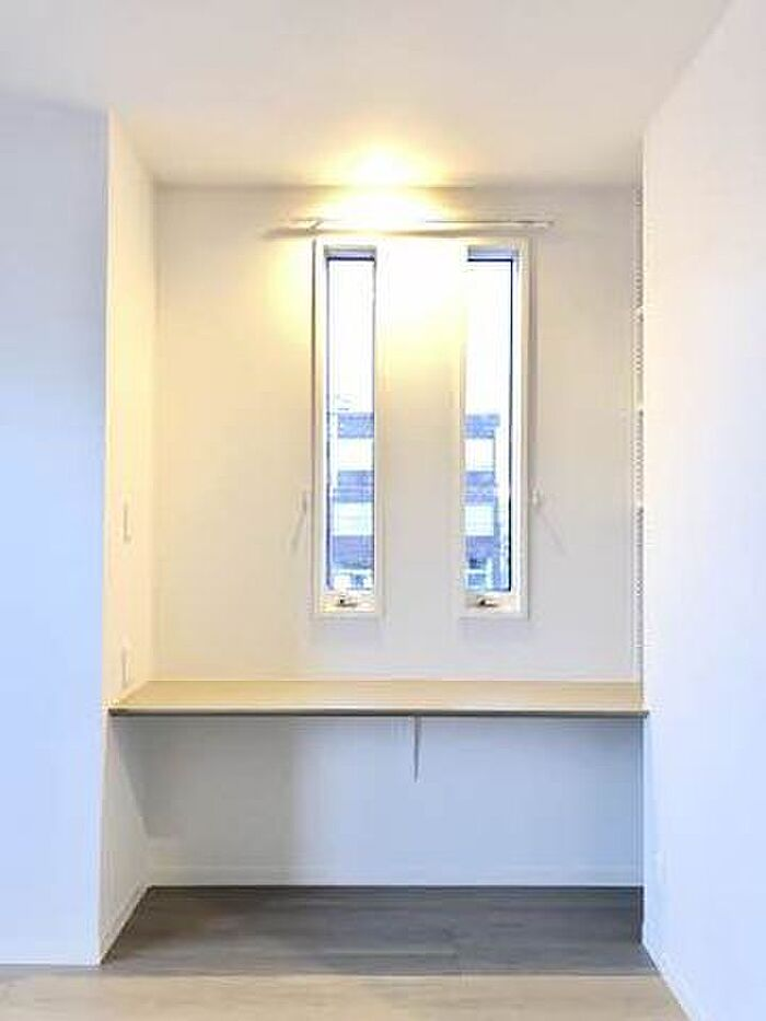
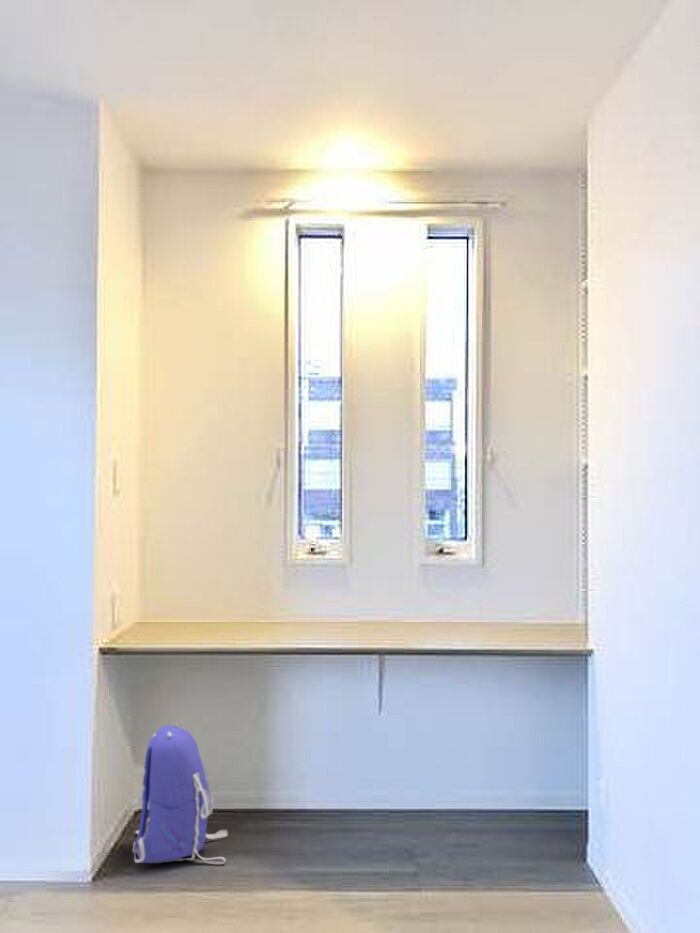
+ backpack (178, 788)
